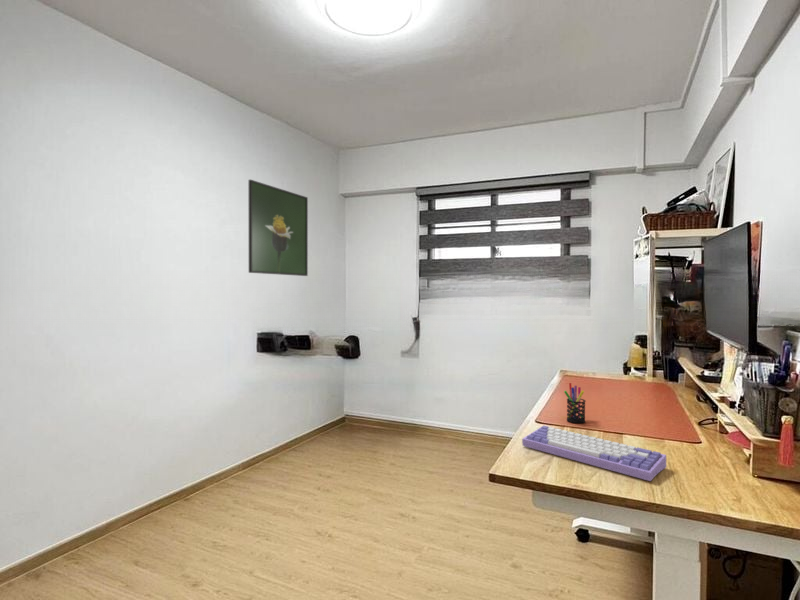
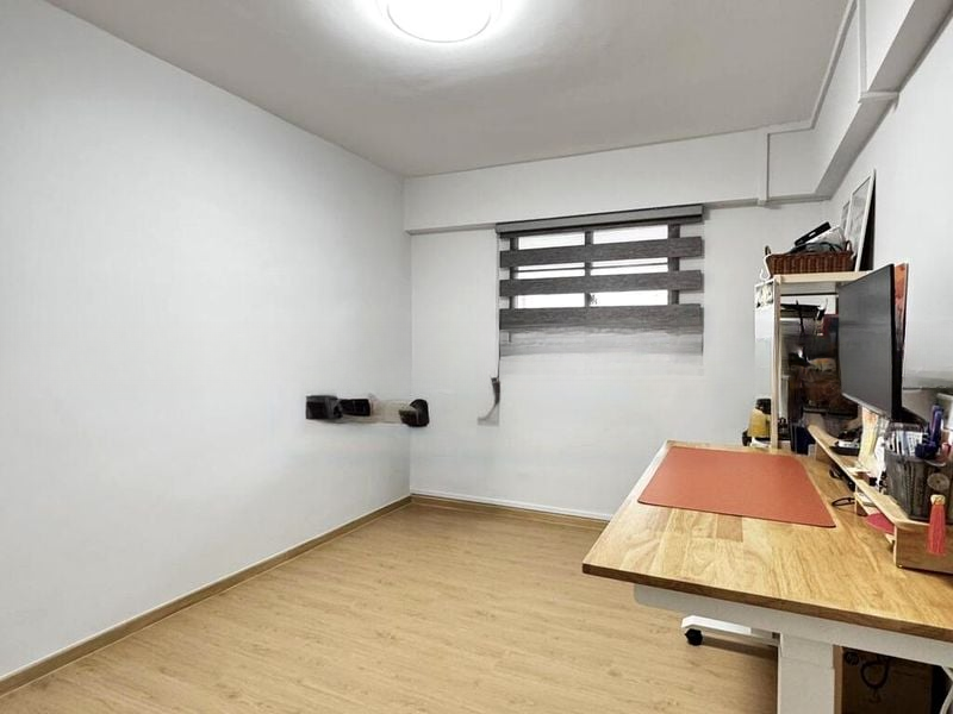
- keyboard (589, 448)
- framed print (280, 231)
- pen holder (573, 402)
